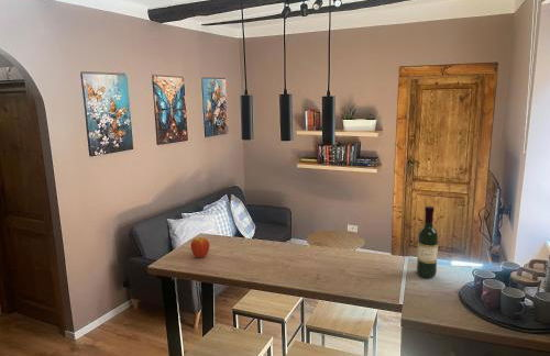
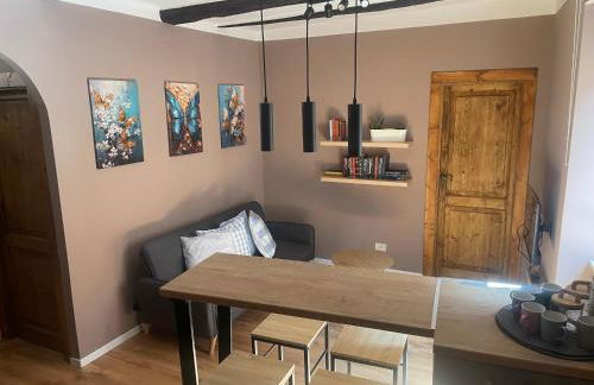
- fruit (200, 246)
- wine bottle (428, 241)
